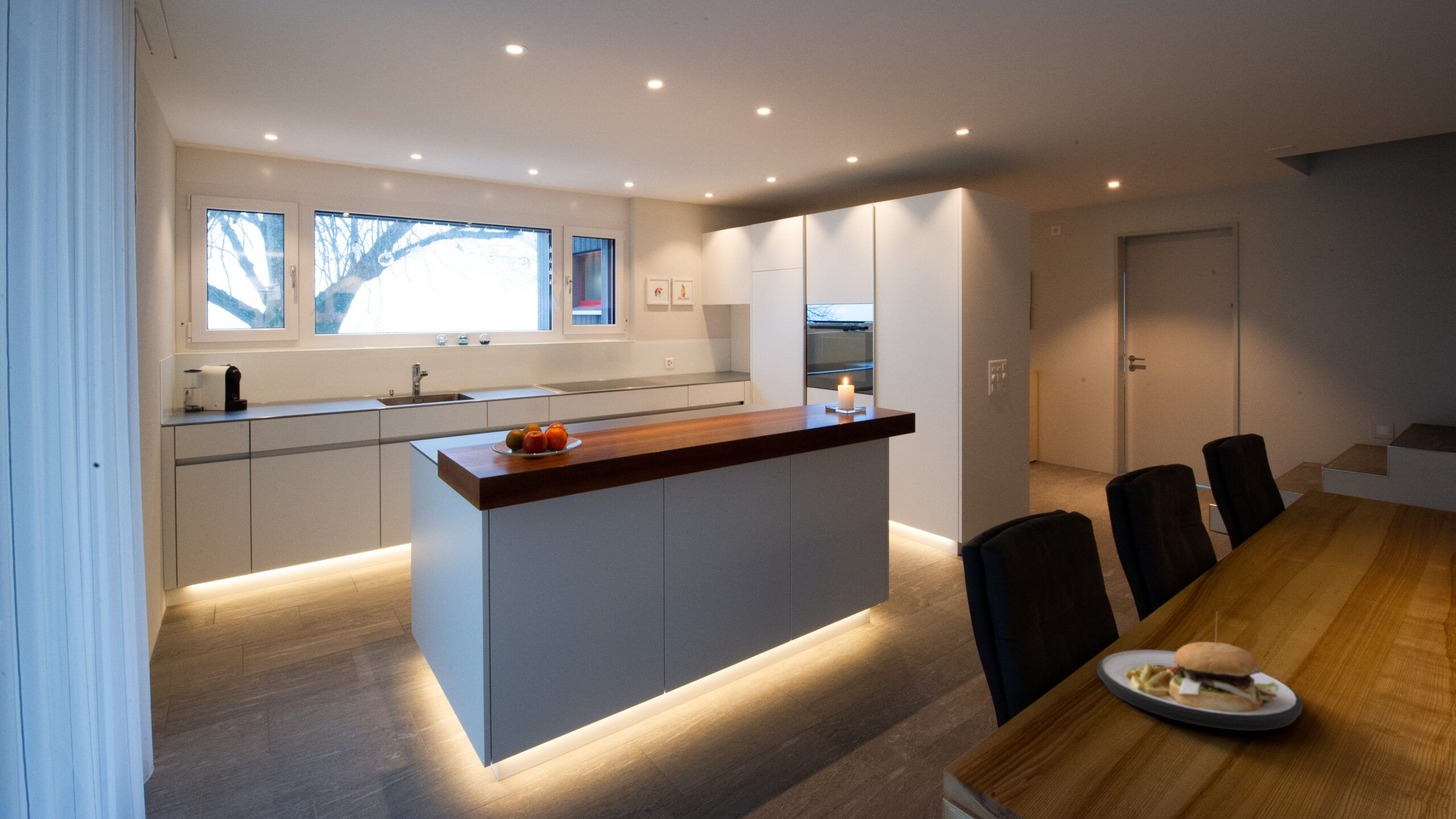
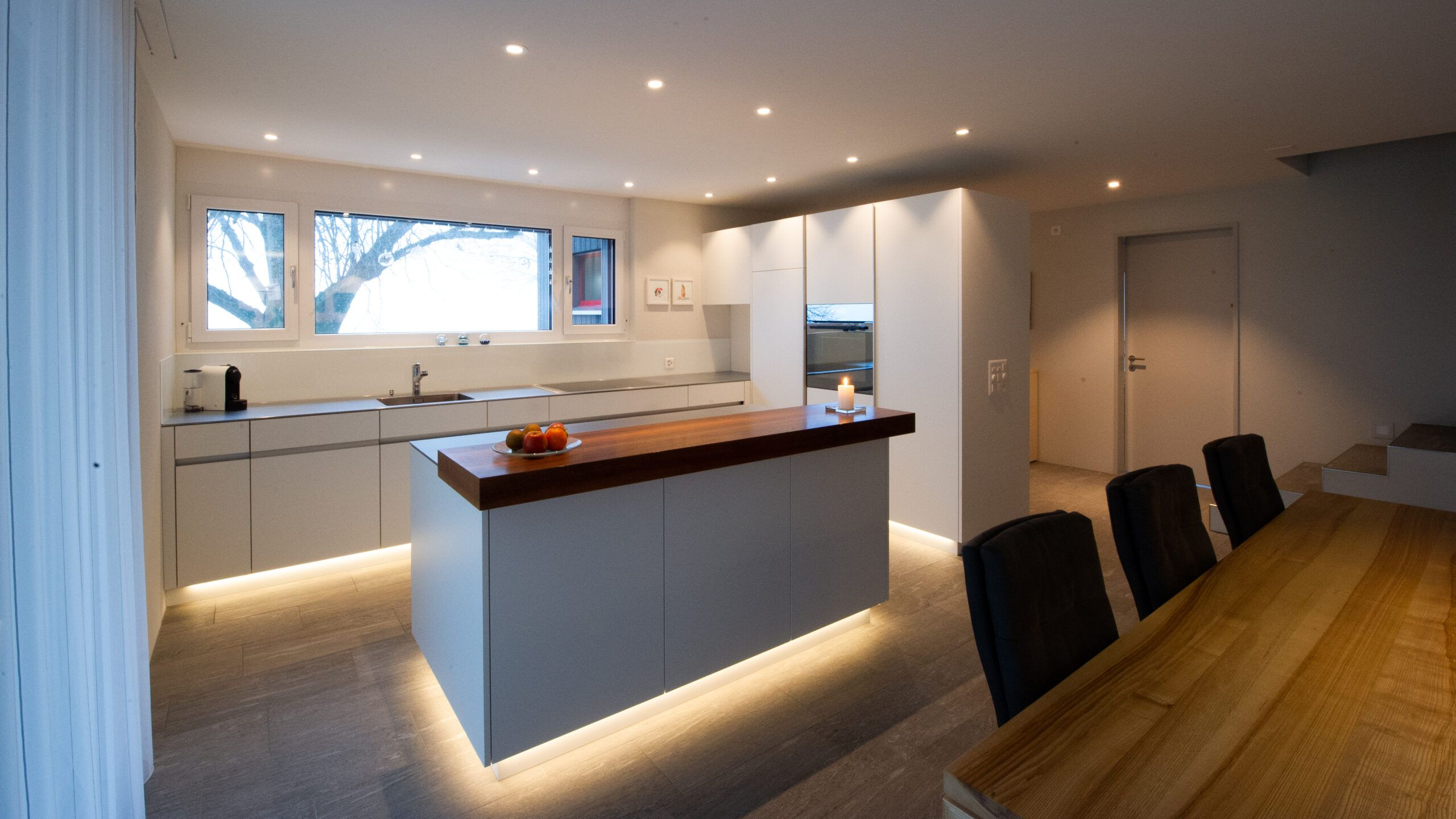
- plate (1193, 649)
